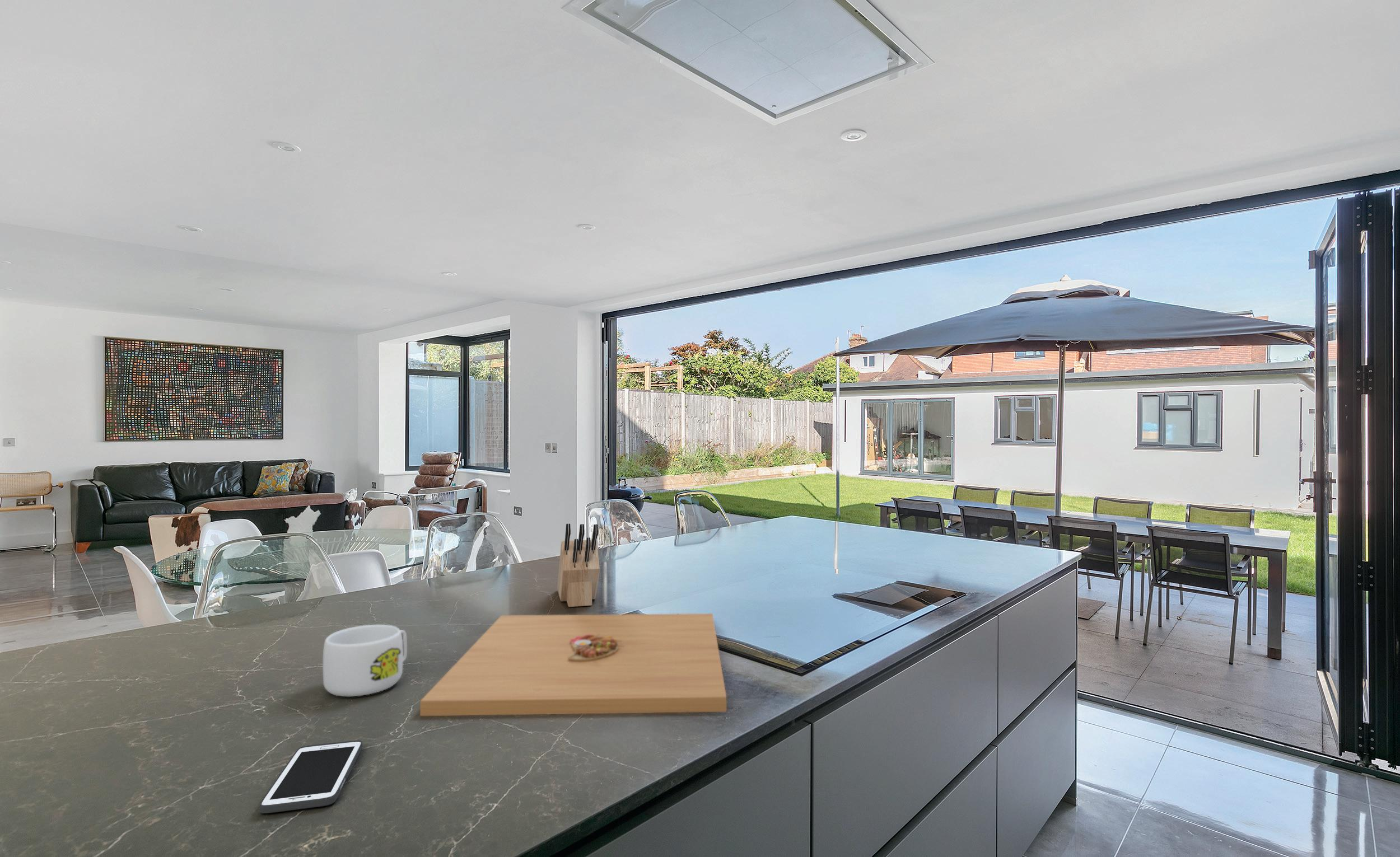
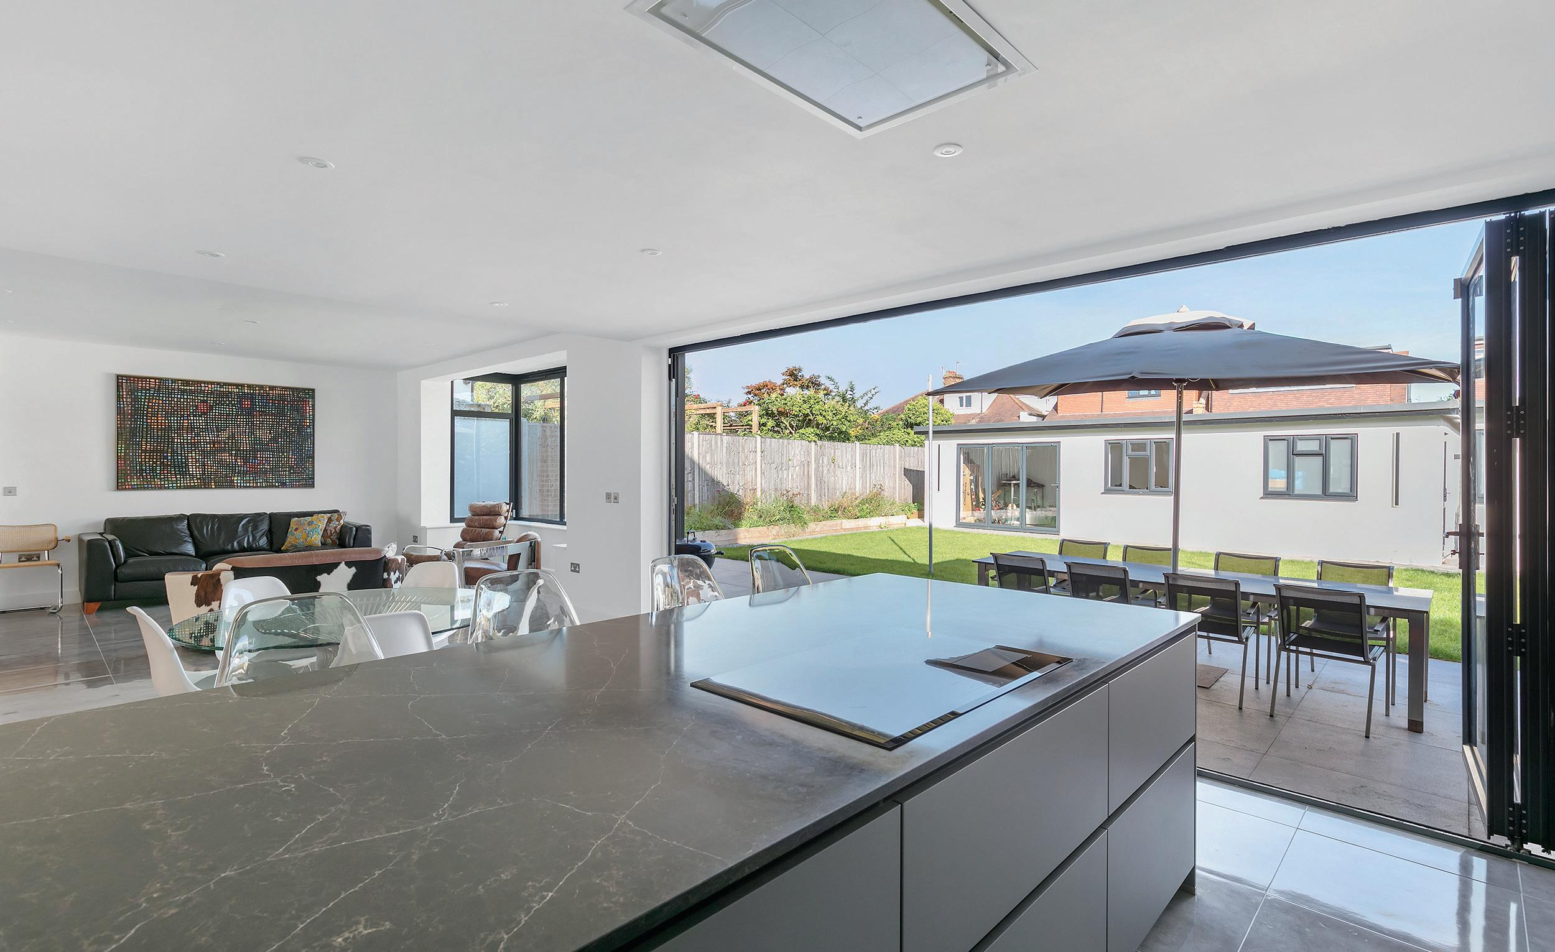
- platter (594, 651)
- cell phone (315, 774)
- mug (365, 659)
- knife block (578, 559)
